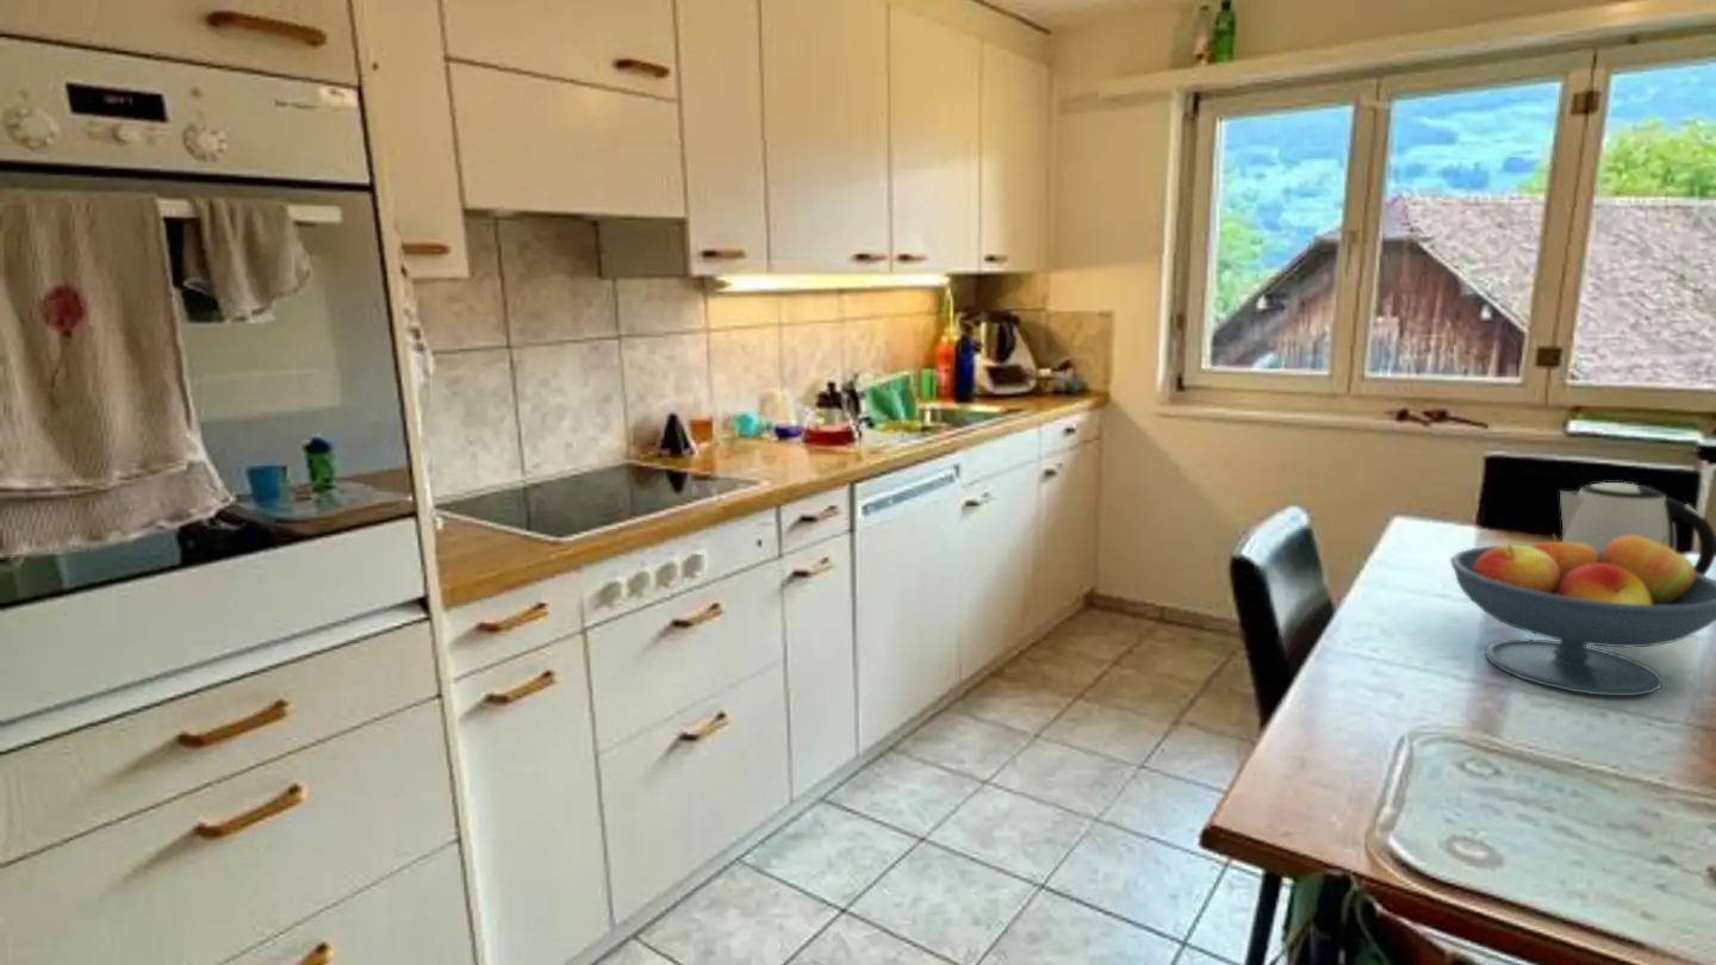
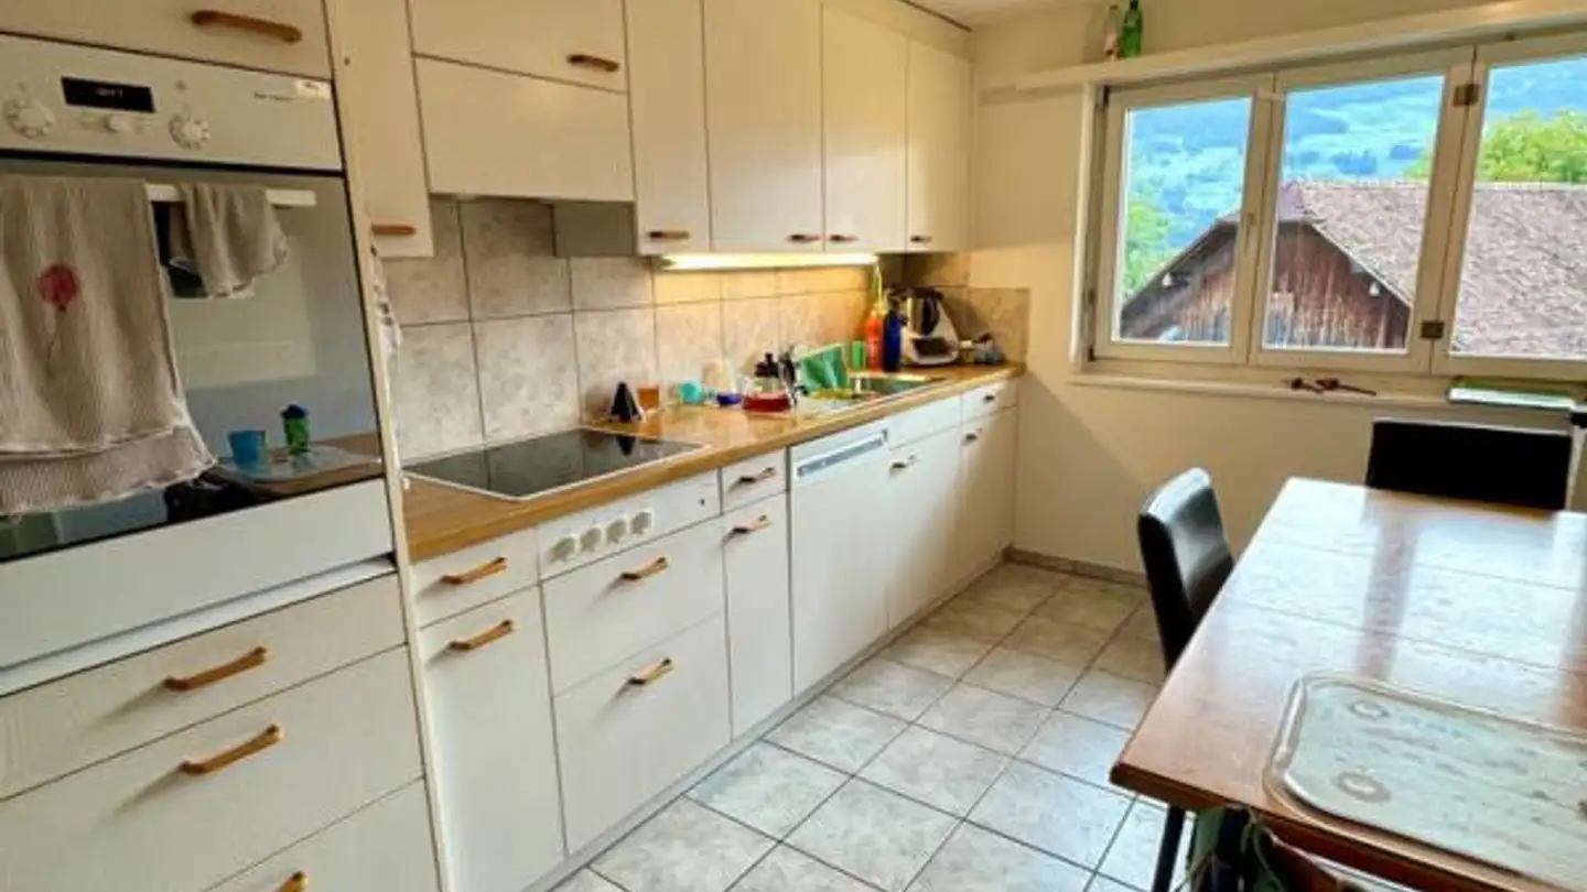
- fruit bowl (1577, 604)
- kettle (1628, 535)
